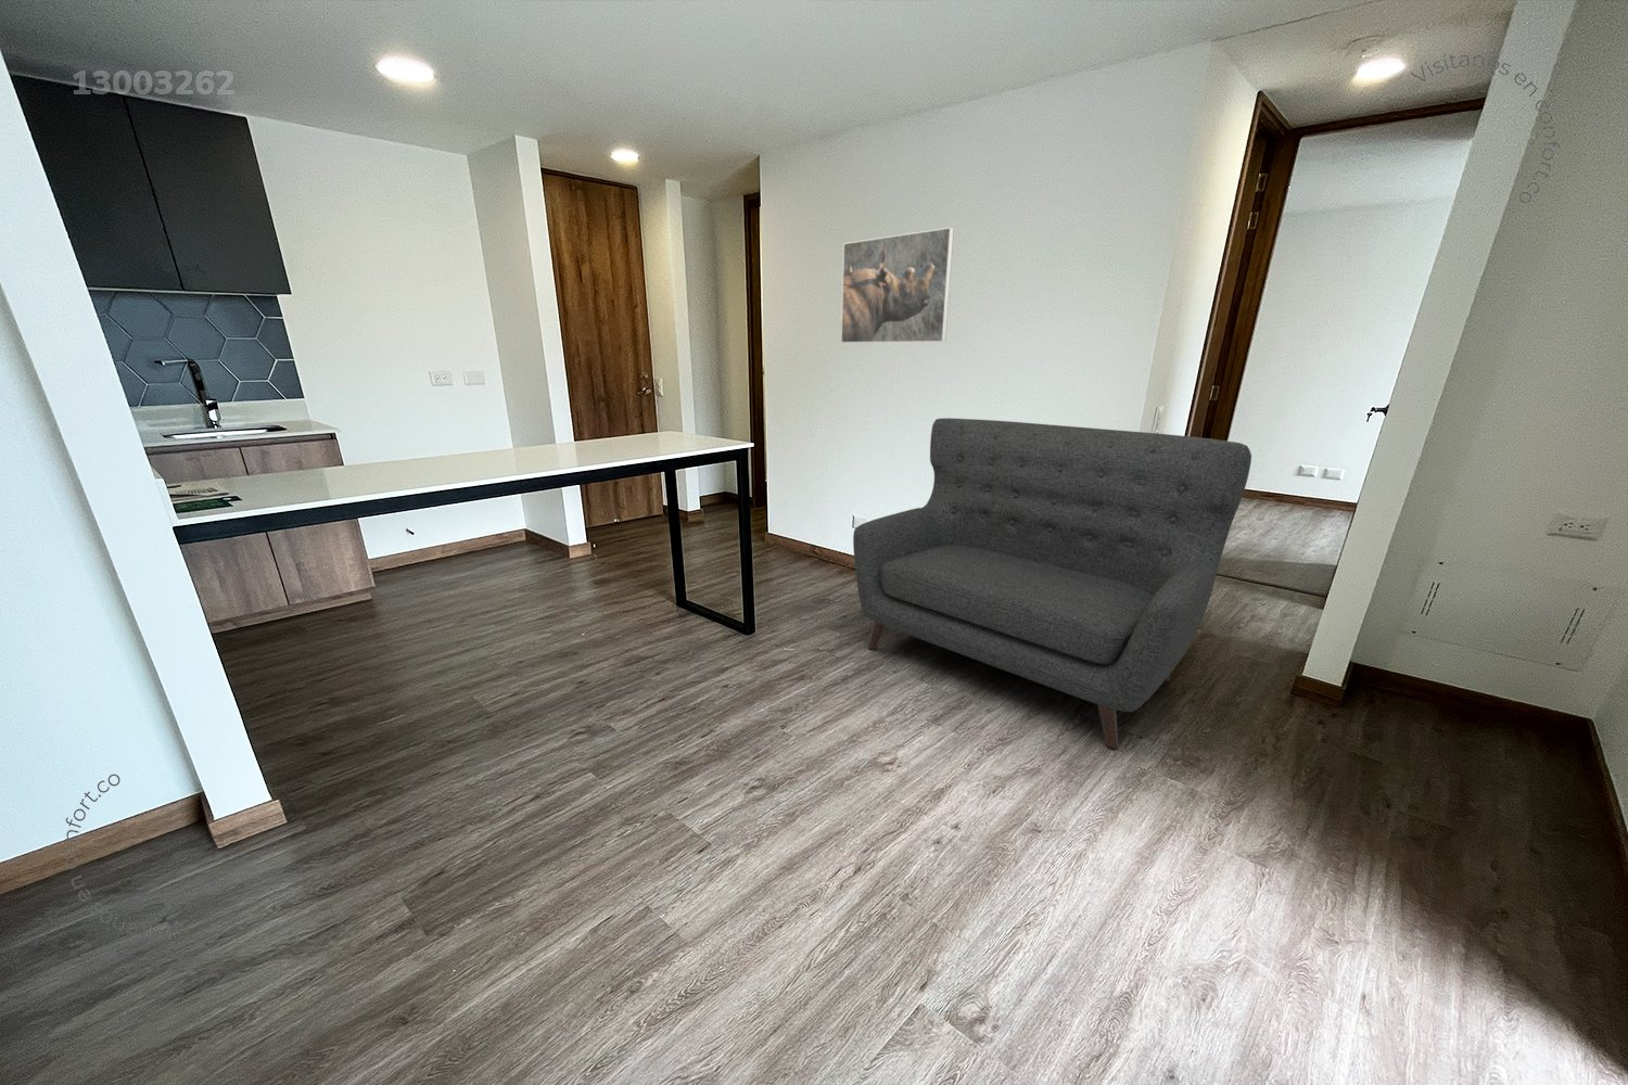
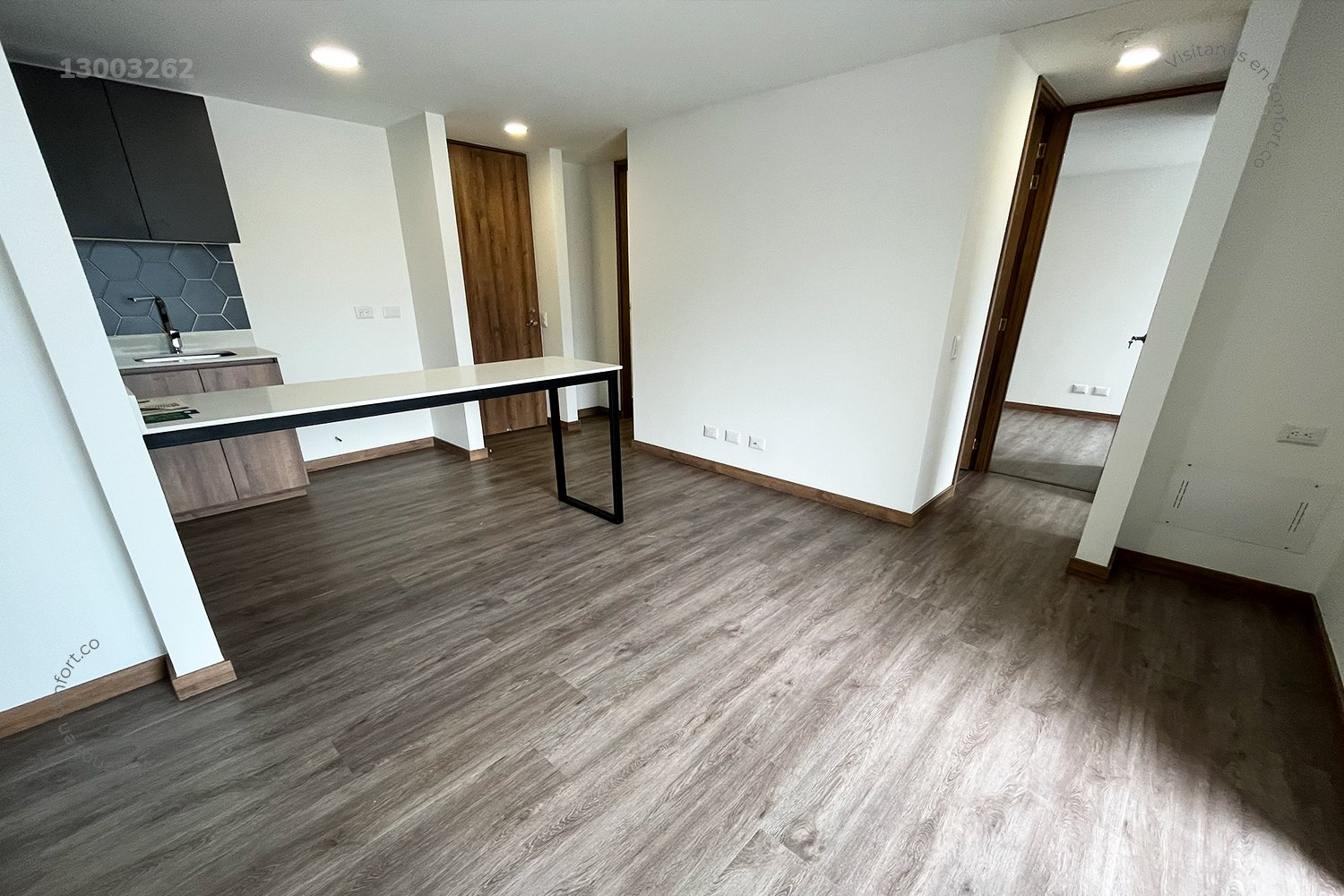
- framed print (893, 289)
- sofa (1028, 551)
